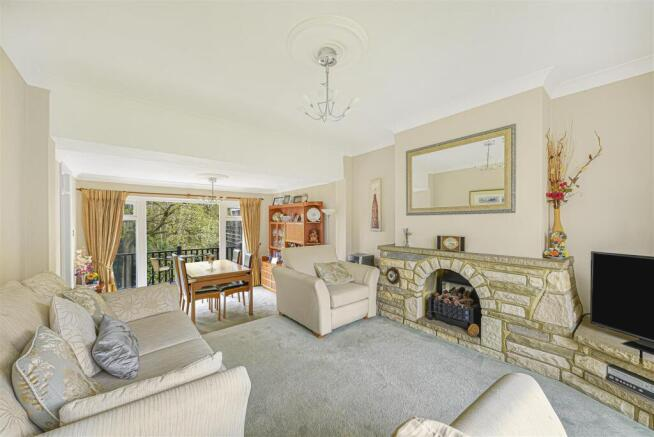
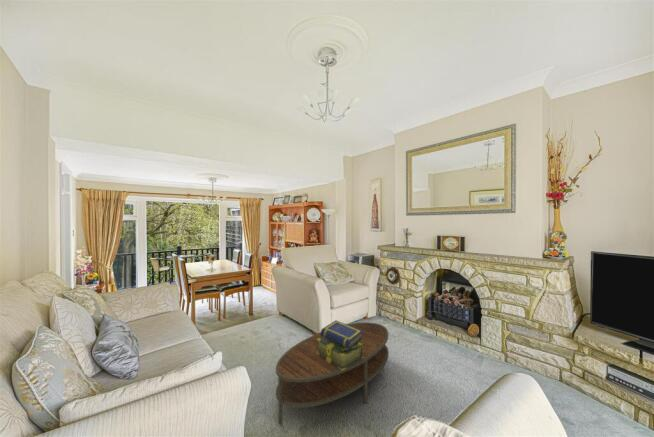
+ coffee table (337, 367)
+ stack of books (341, 342)
